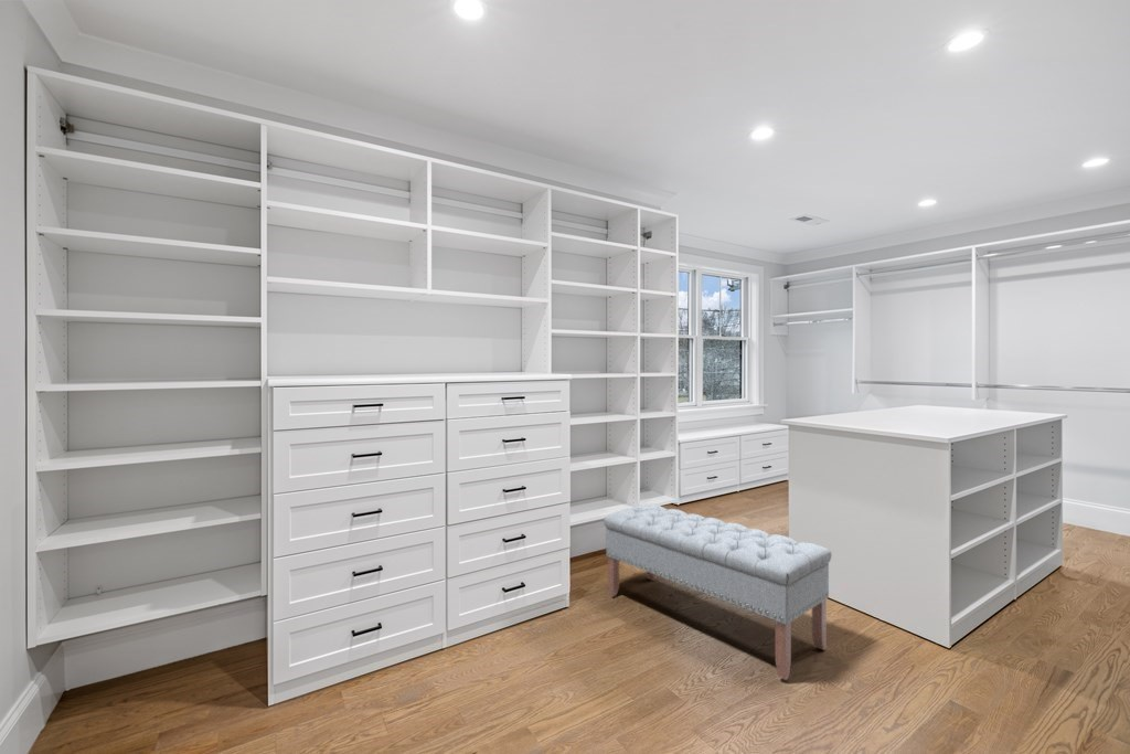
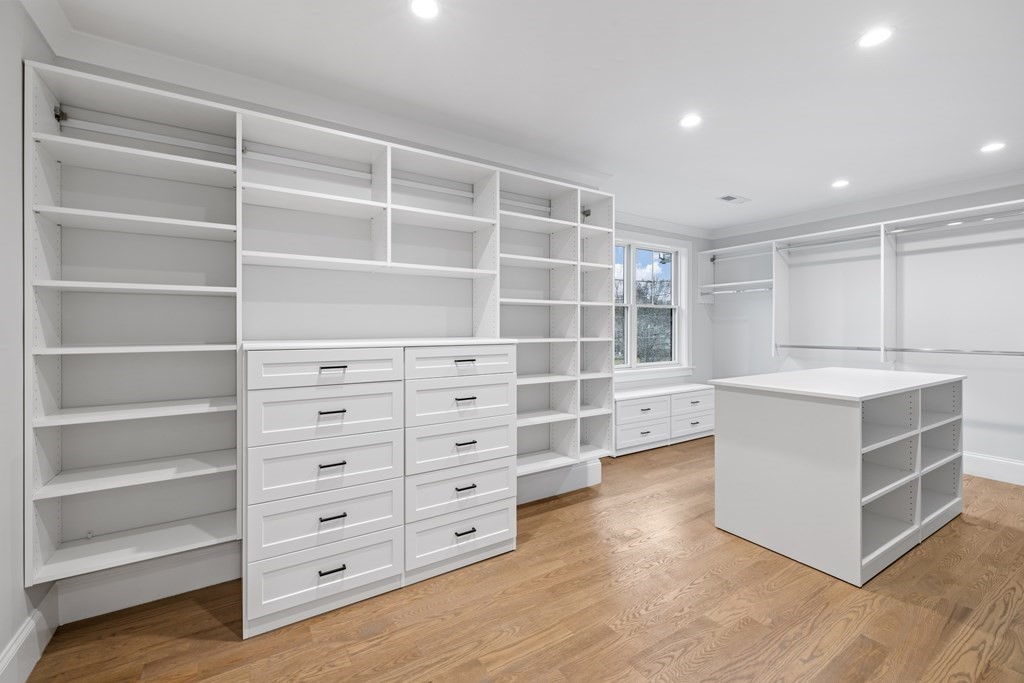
- bench (705, 573)
